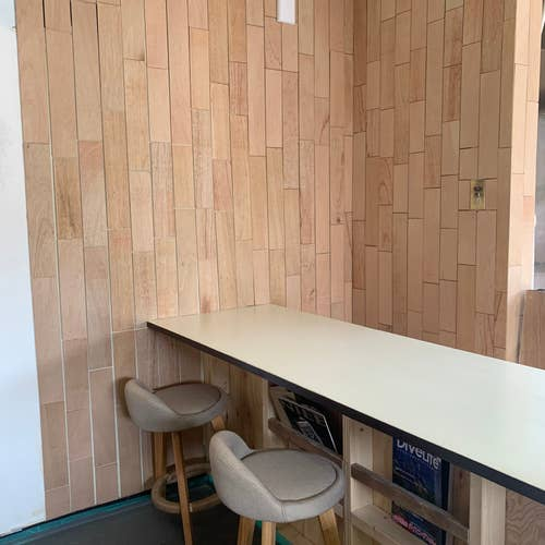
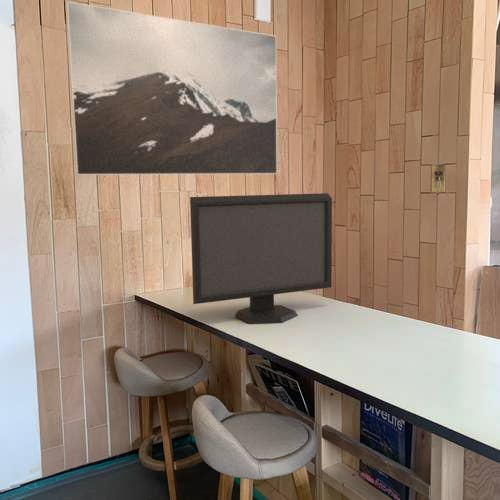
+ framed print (184, 99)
+ monitor (265, 256)
